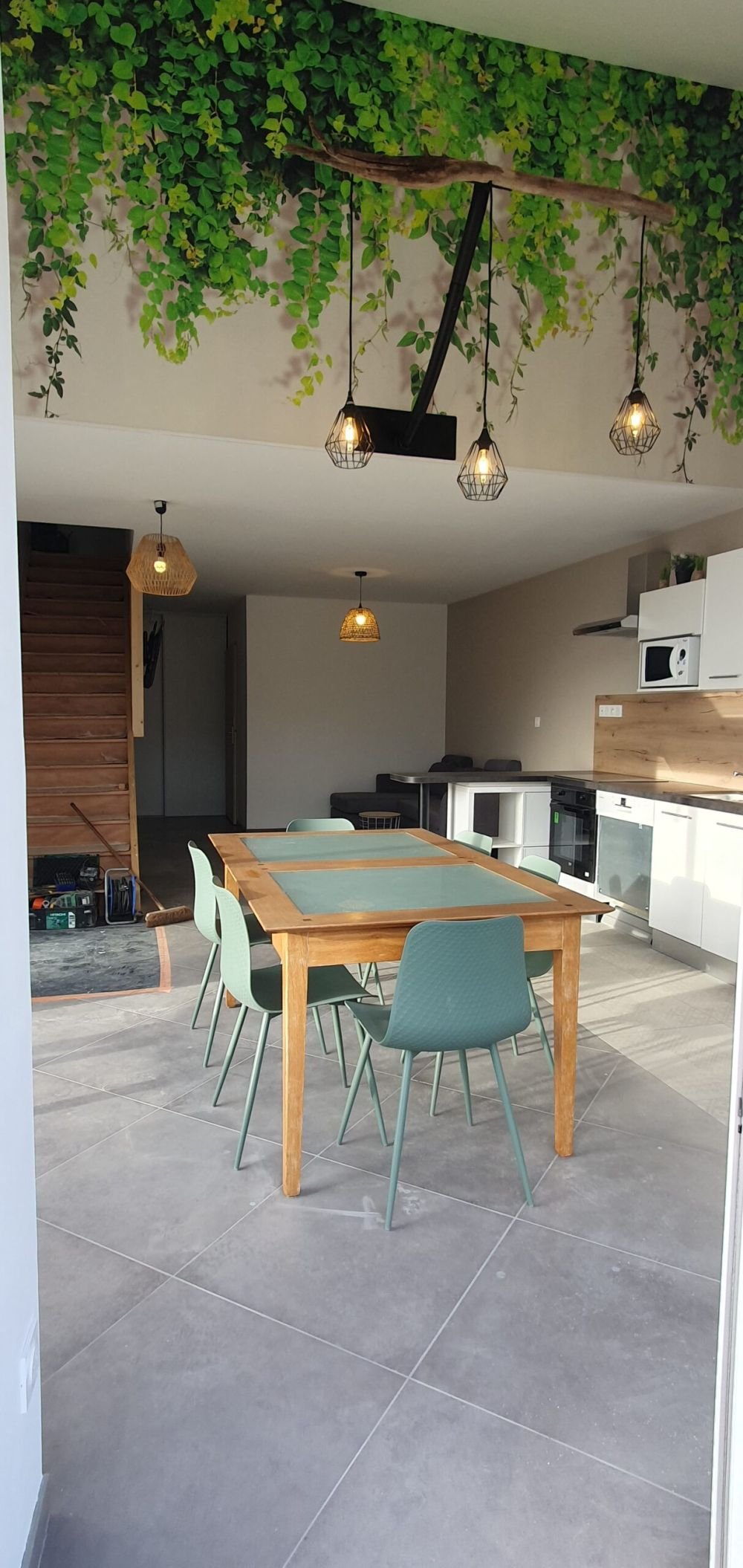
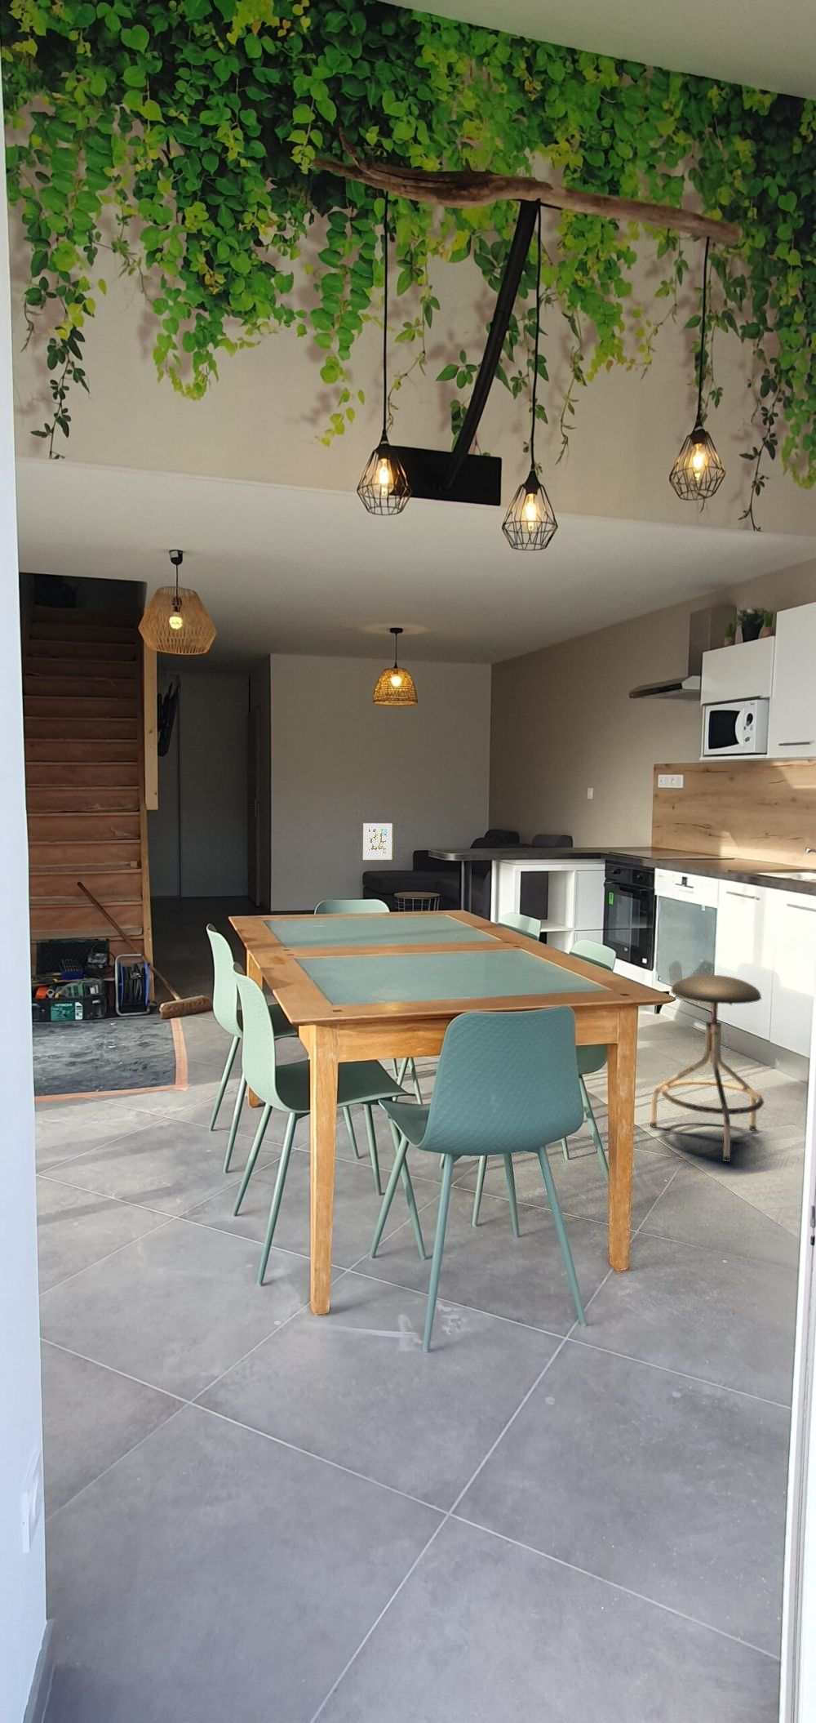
+ stool (717, 1057)
+ wall art (377, 841)
